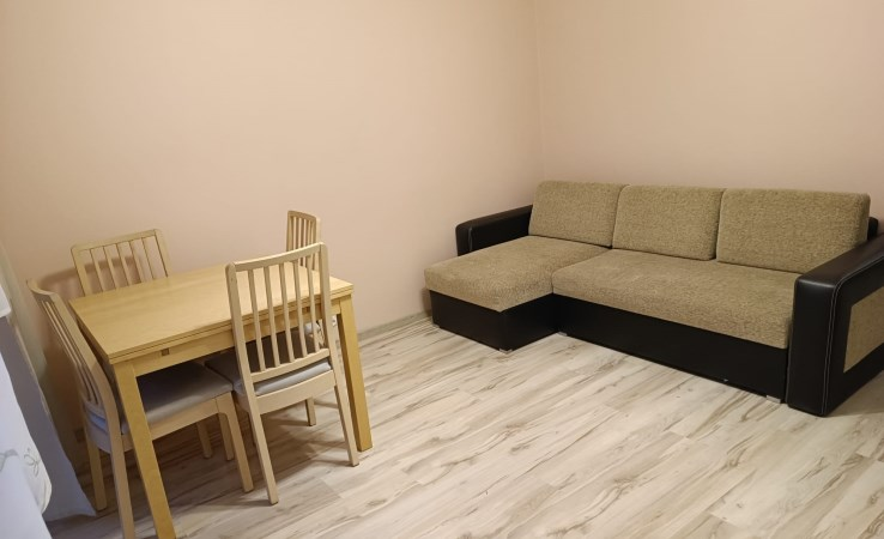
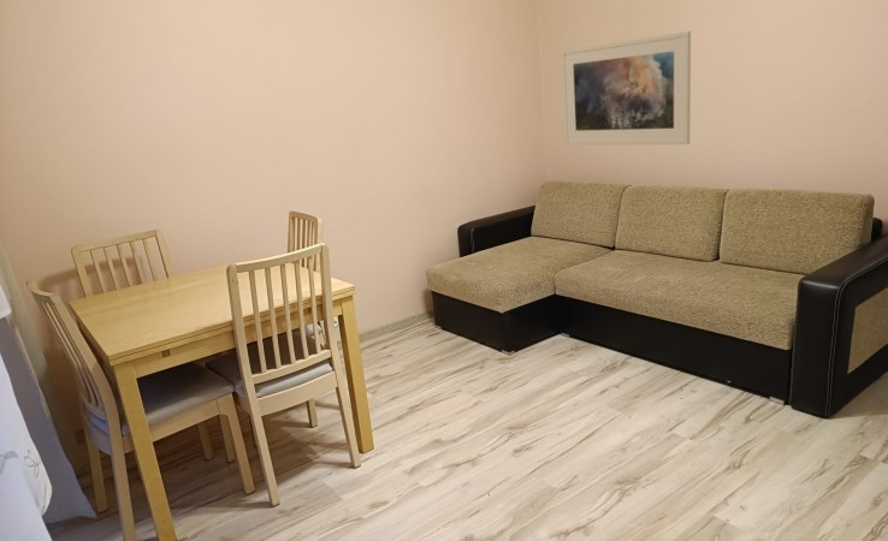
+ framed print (621, 94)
